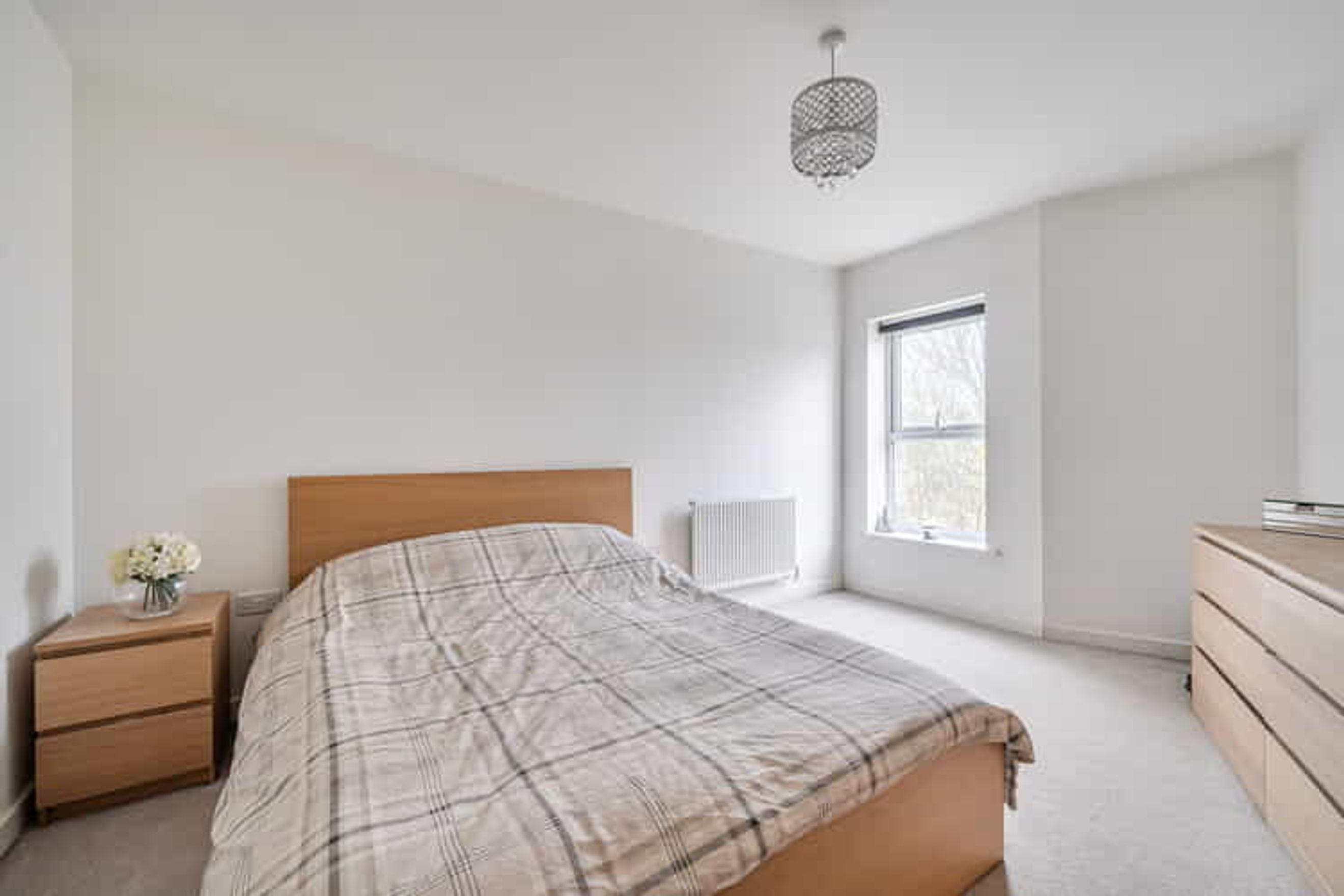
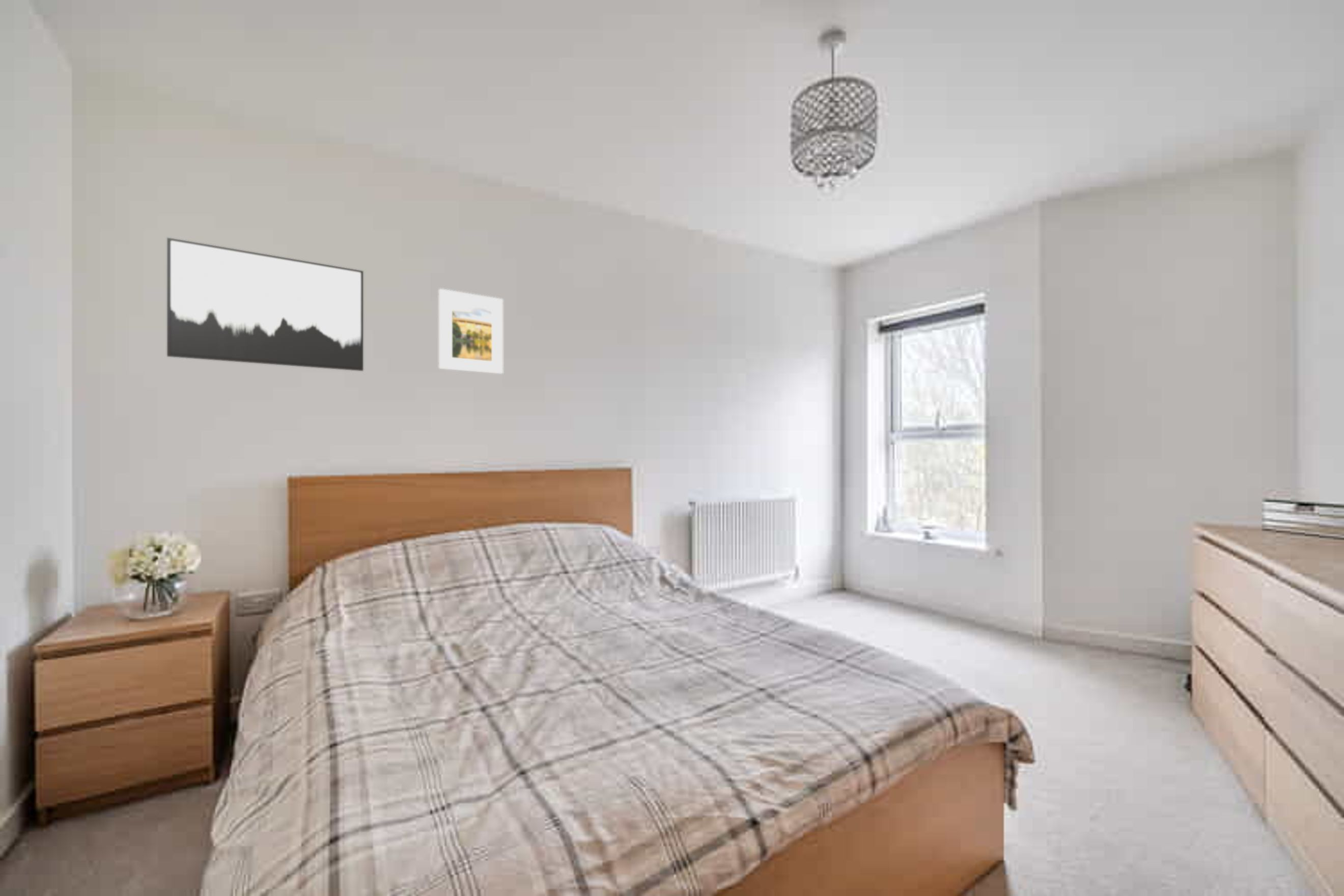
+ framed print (472, 332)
+ wall art (273, 310)
